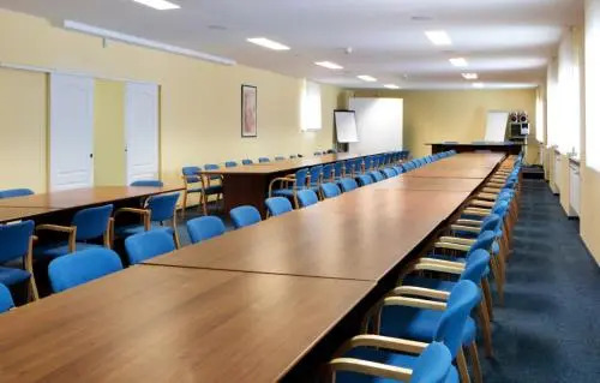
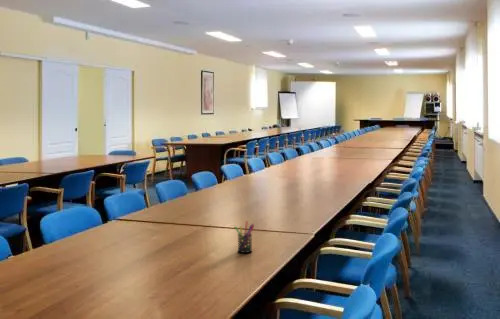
+ pen holder (243, 236)
